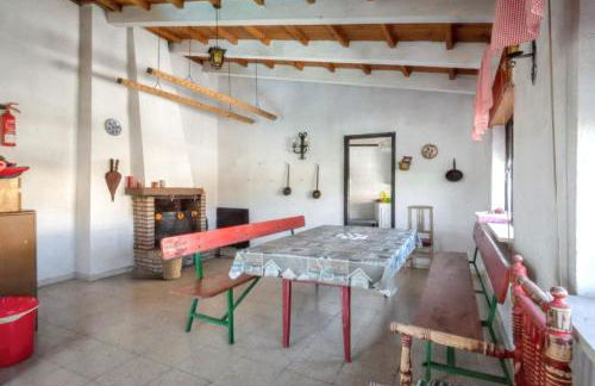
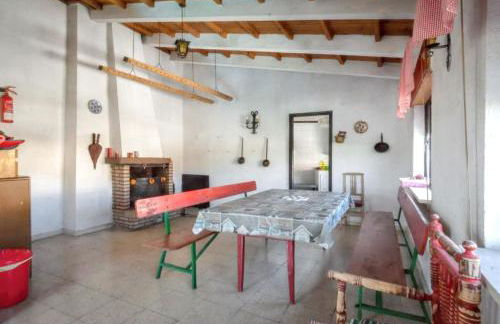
- basket (171, 266)
